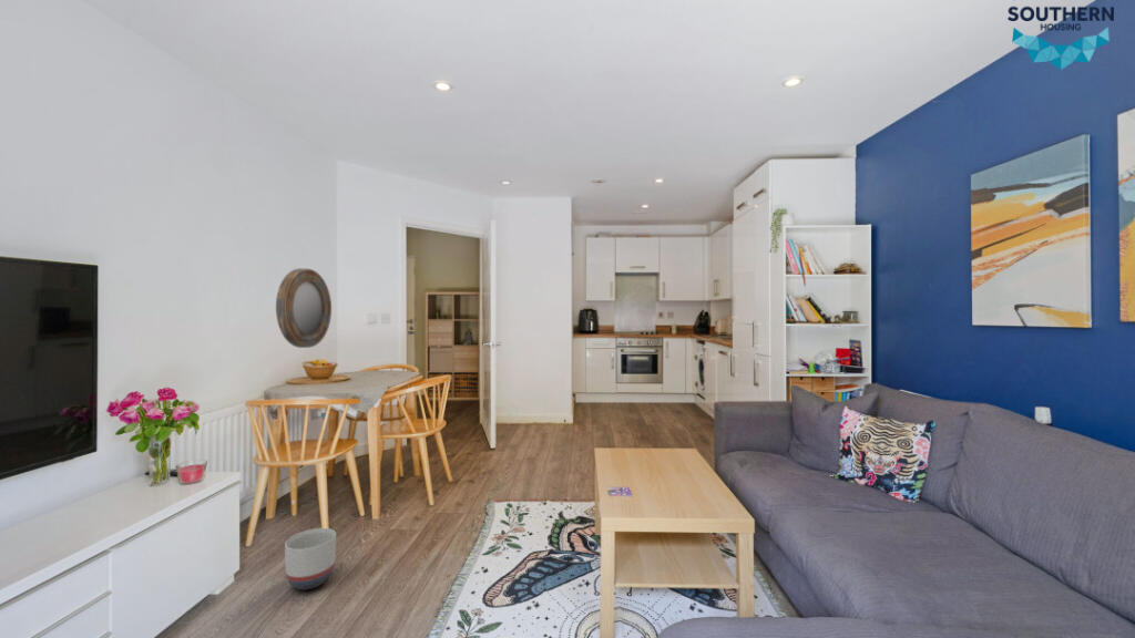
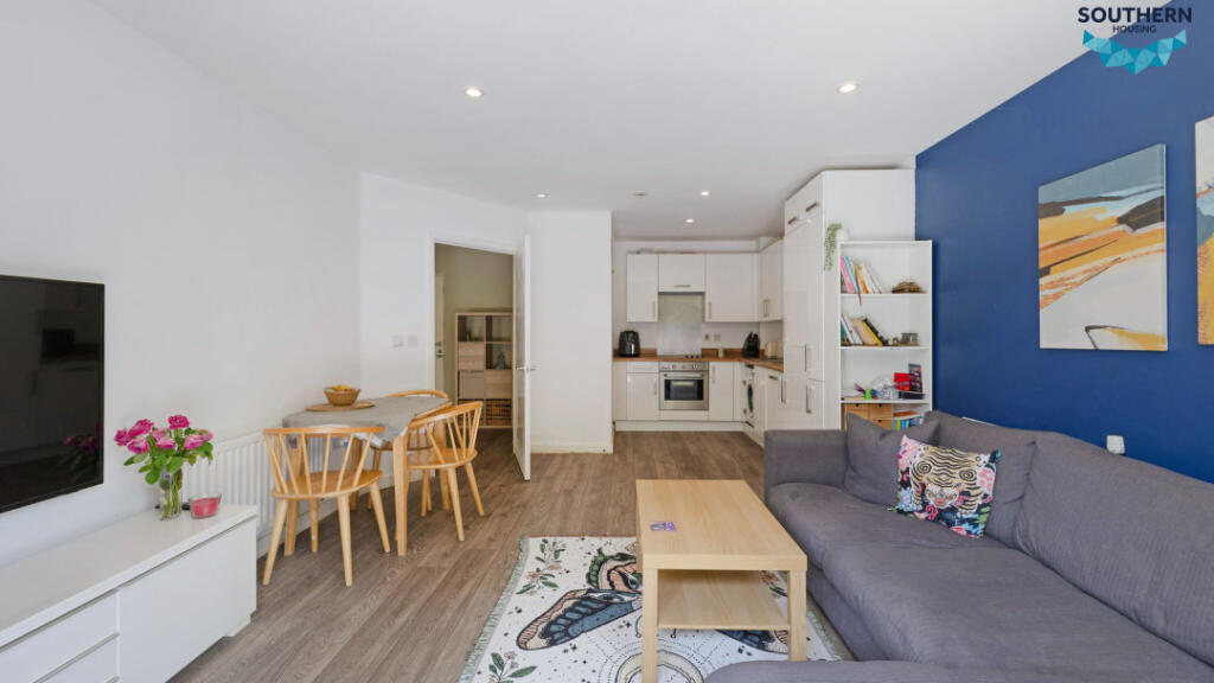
- planter (310, 560)
- home mirror (306, 308)
